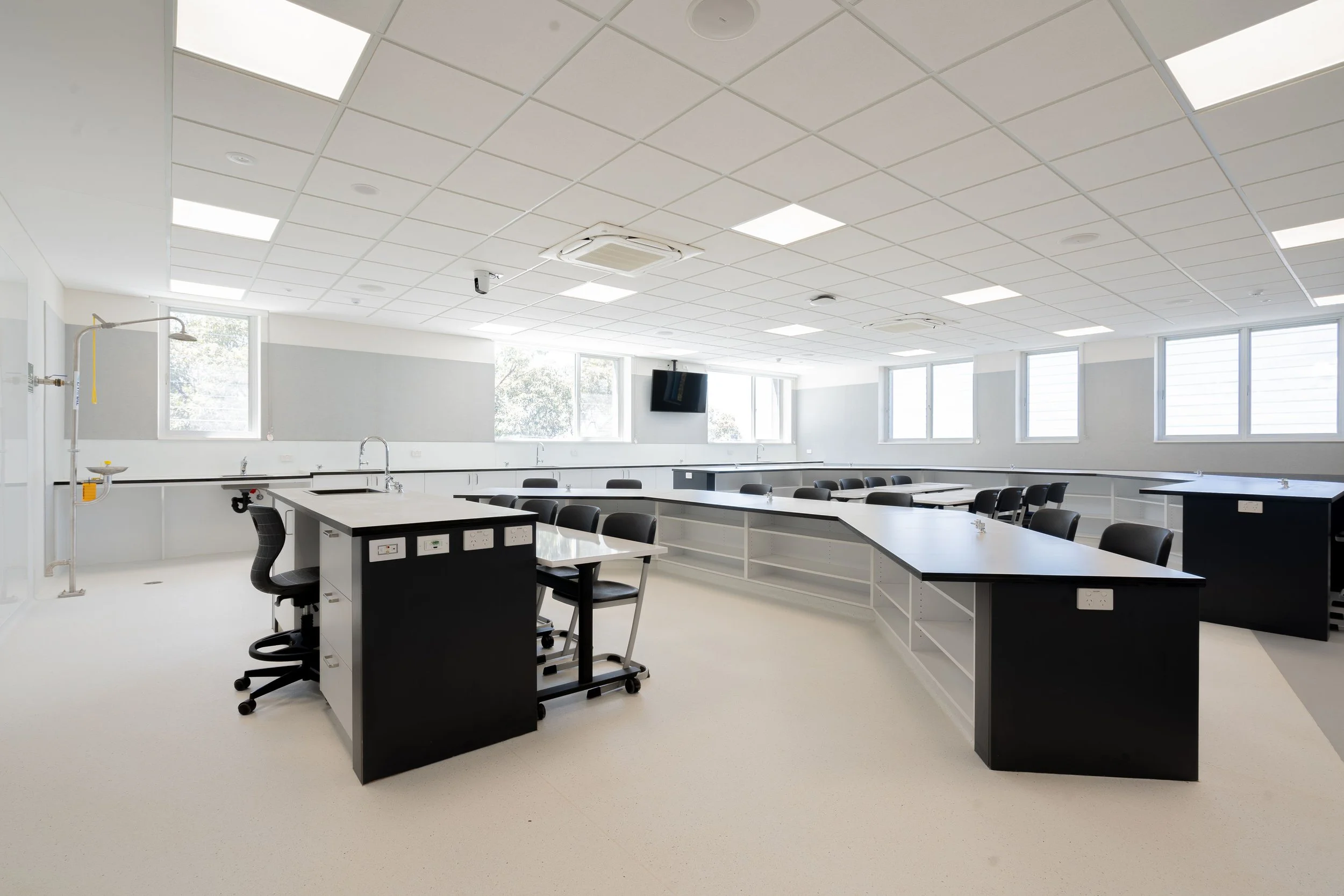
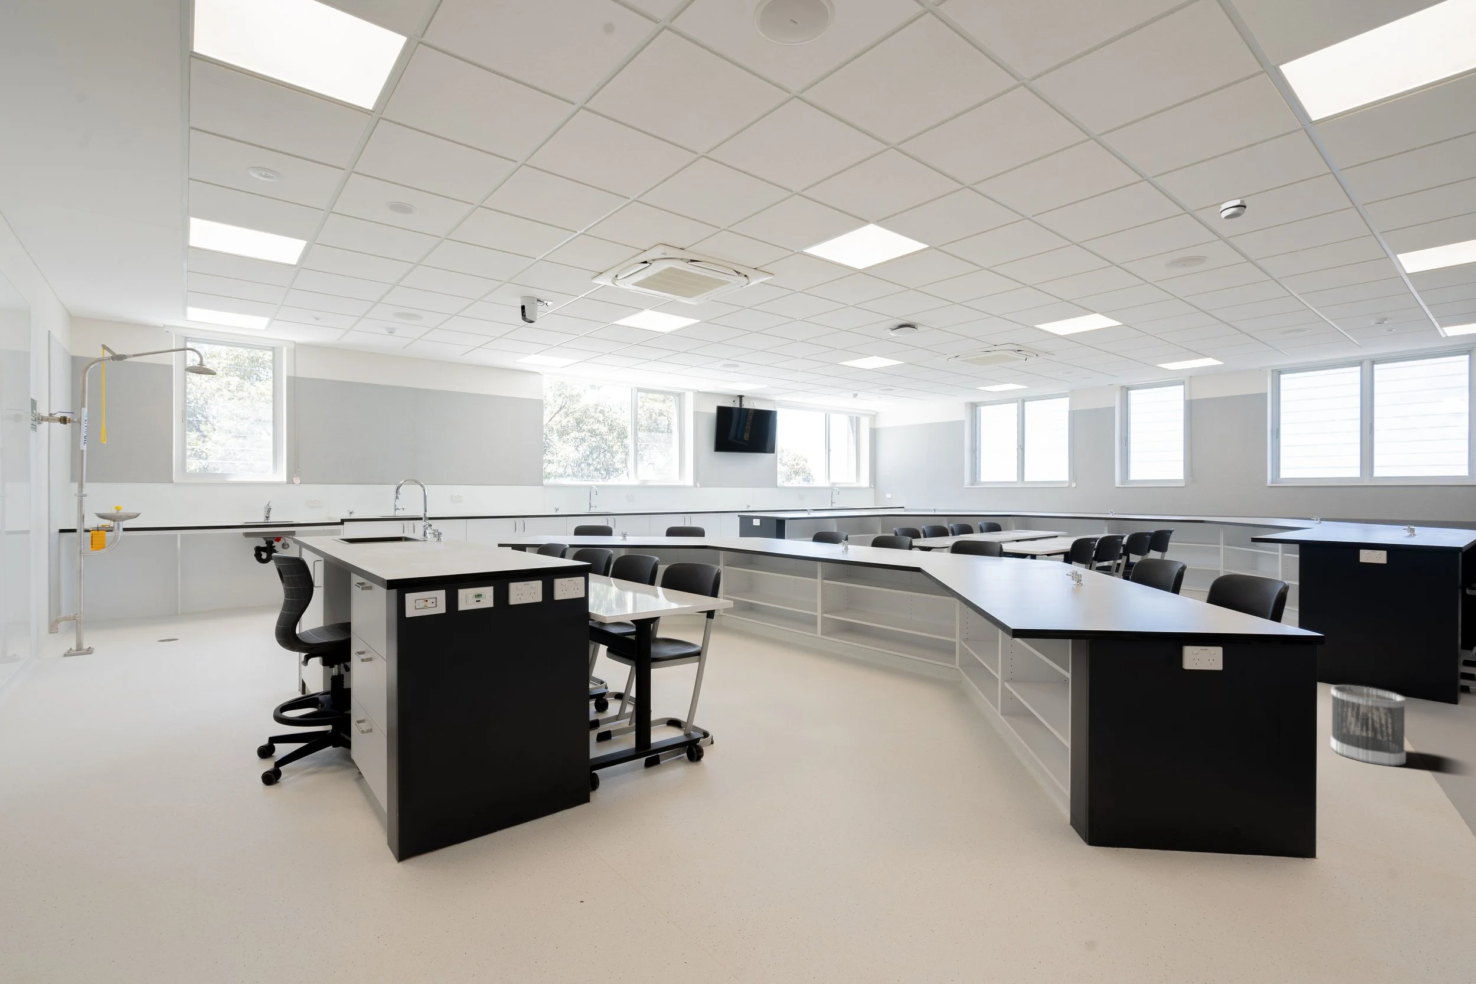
+ wastebasket (1367, 724)
+ smoke detector (1233, 210)
